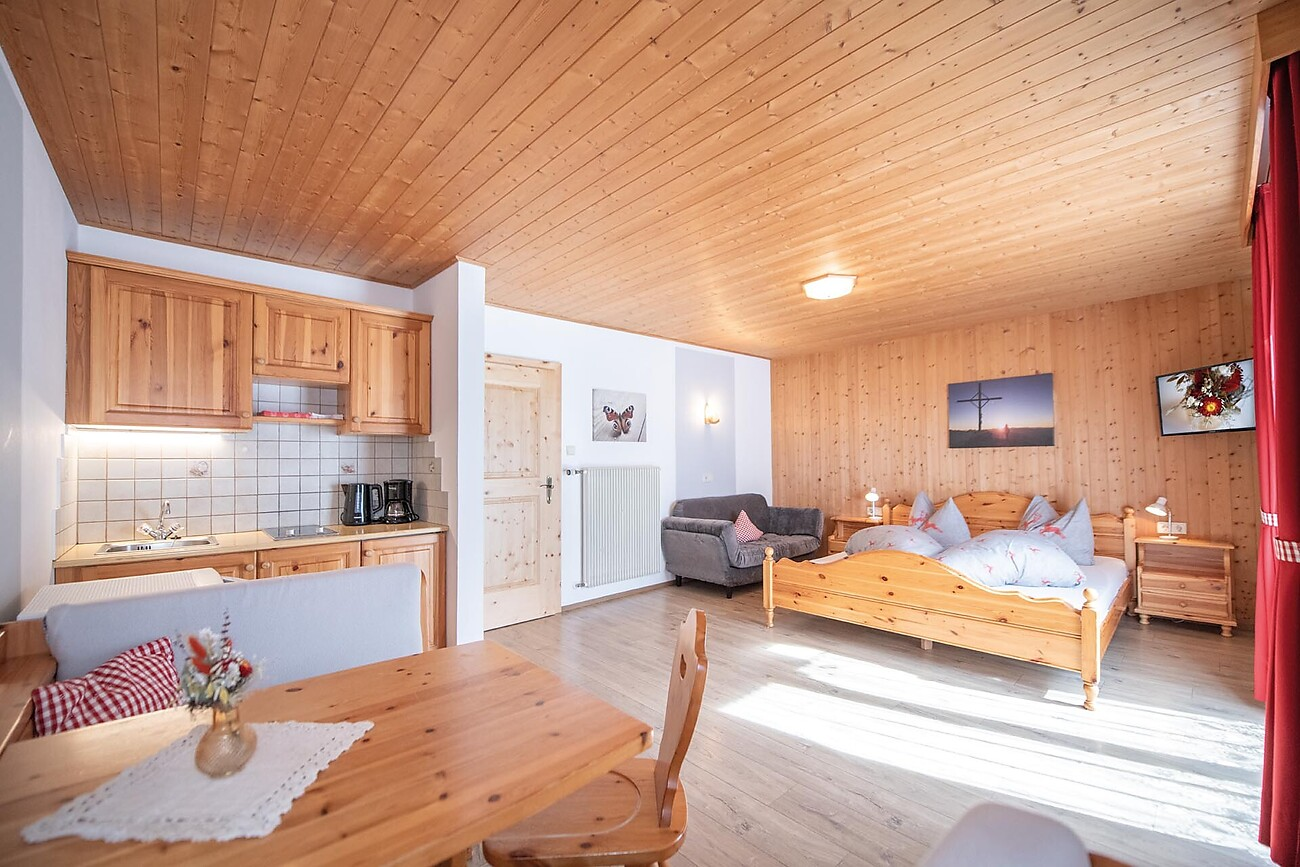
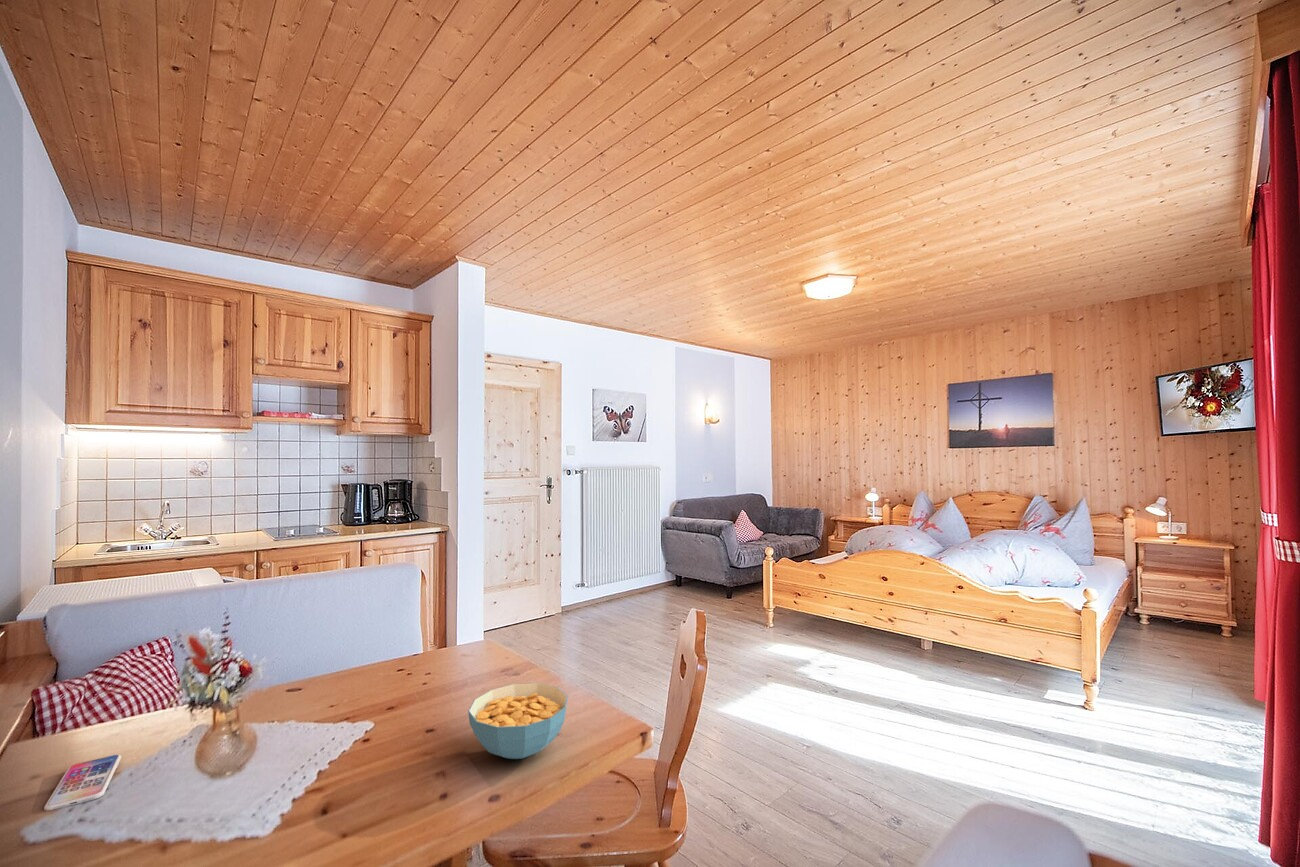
+ smartphone (85, 780)
+ cereal bowl (519, 727)
